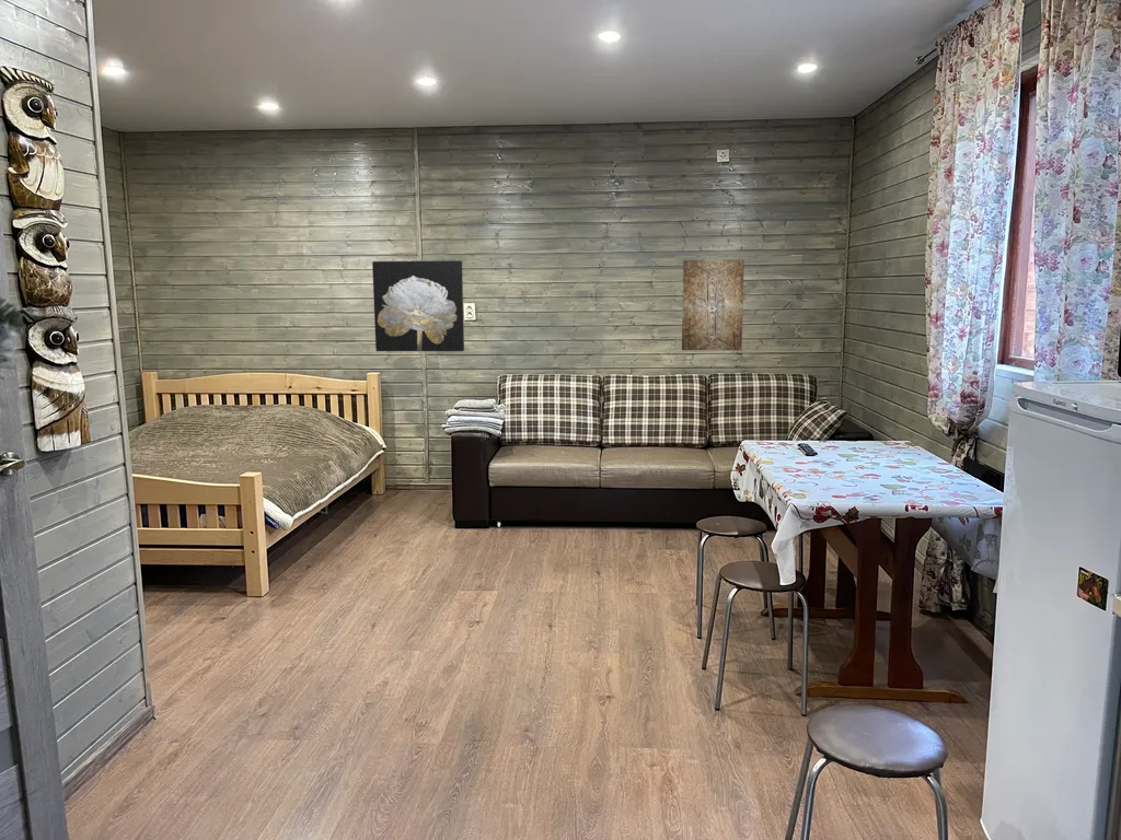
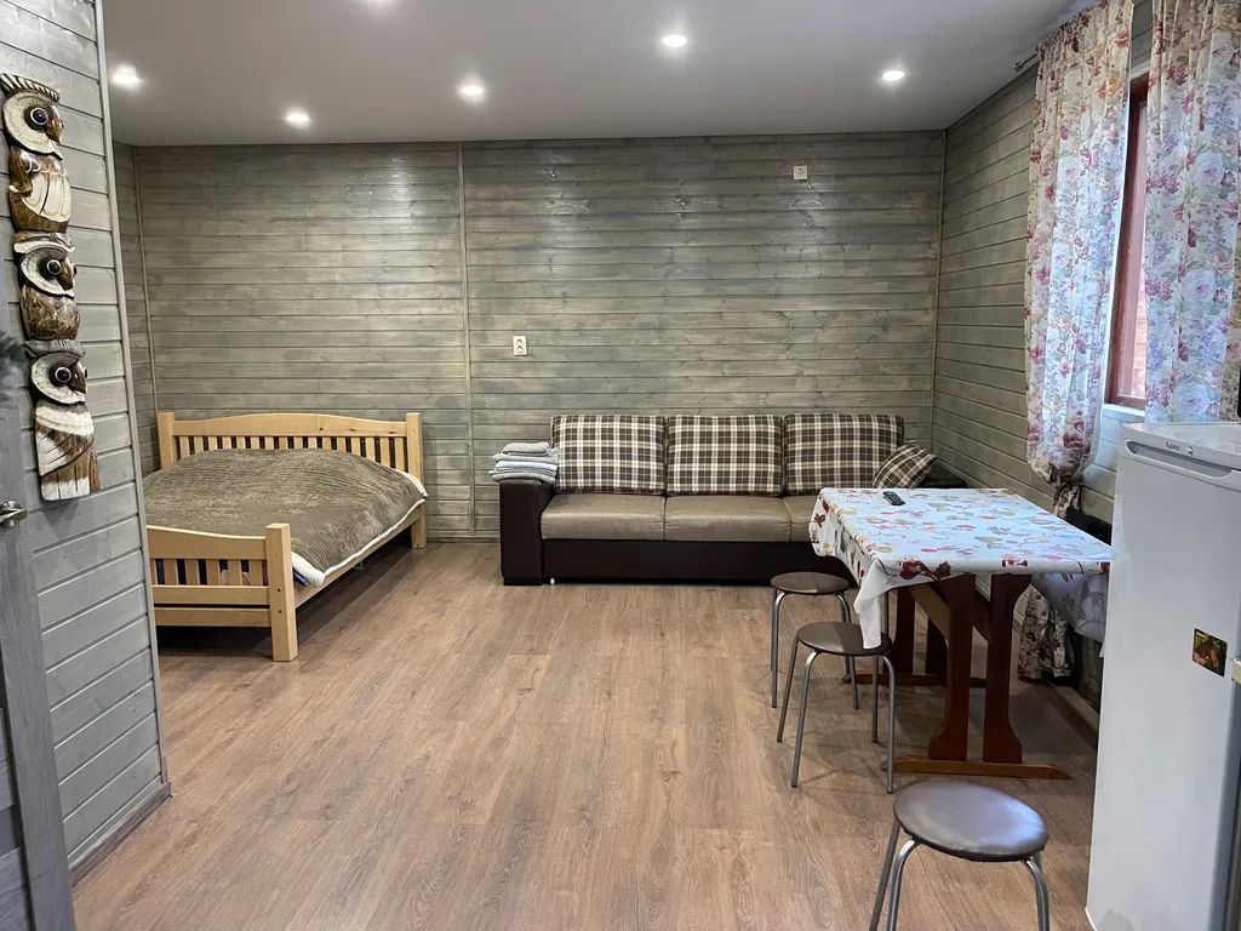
- wall art (712, 305)
- wall art (418, 306)
